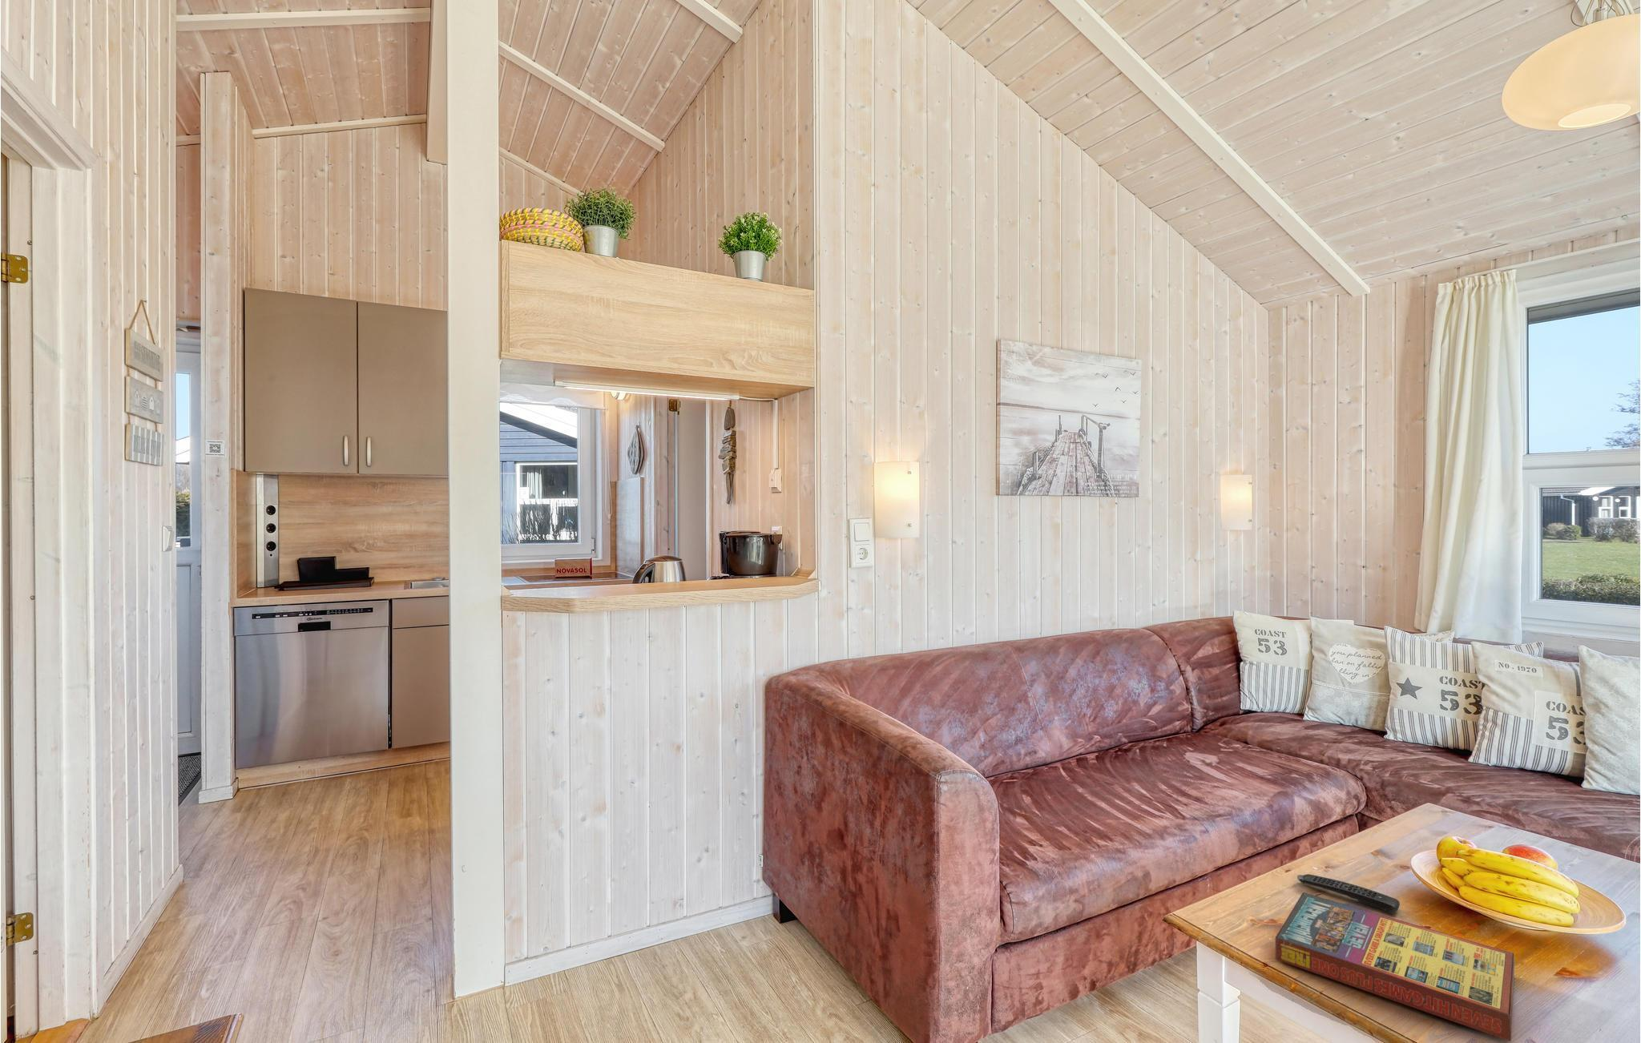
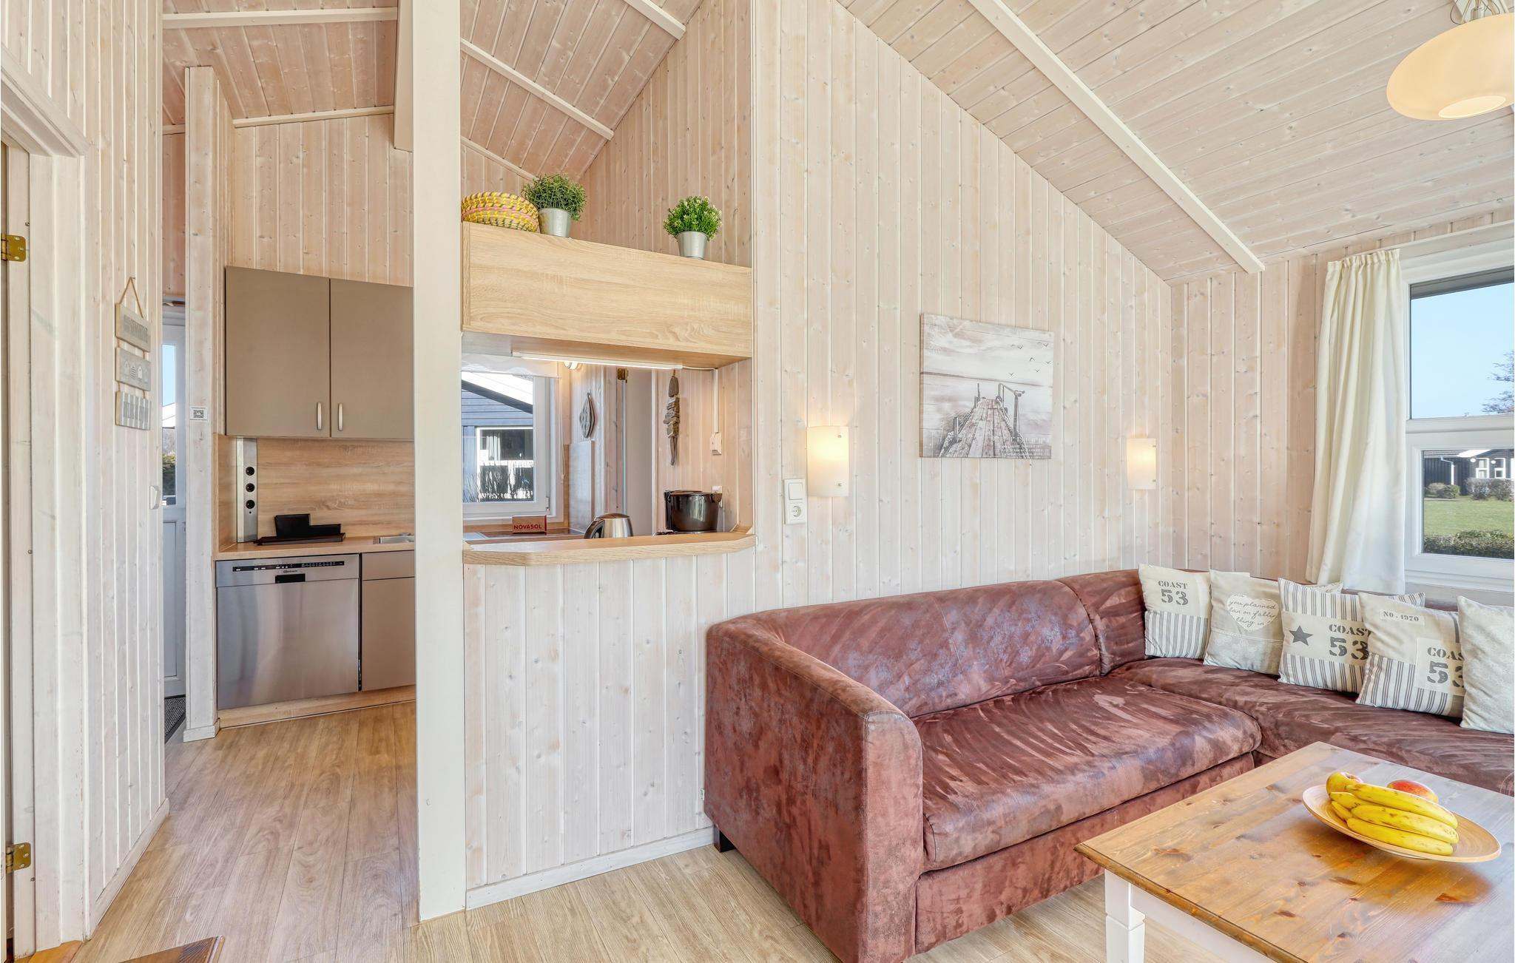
- remote control (1346, 890)
- game compilation box (1392, 956)
